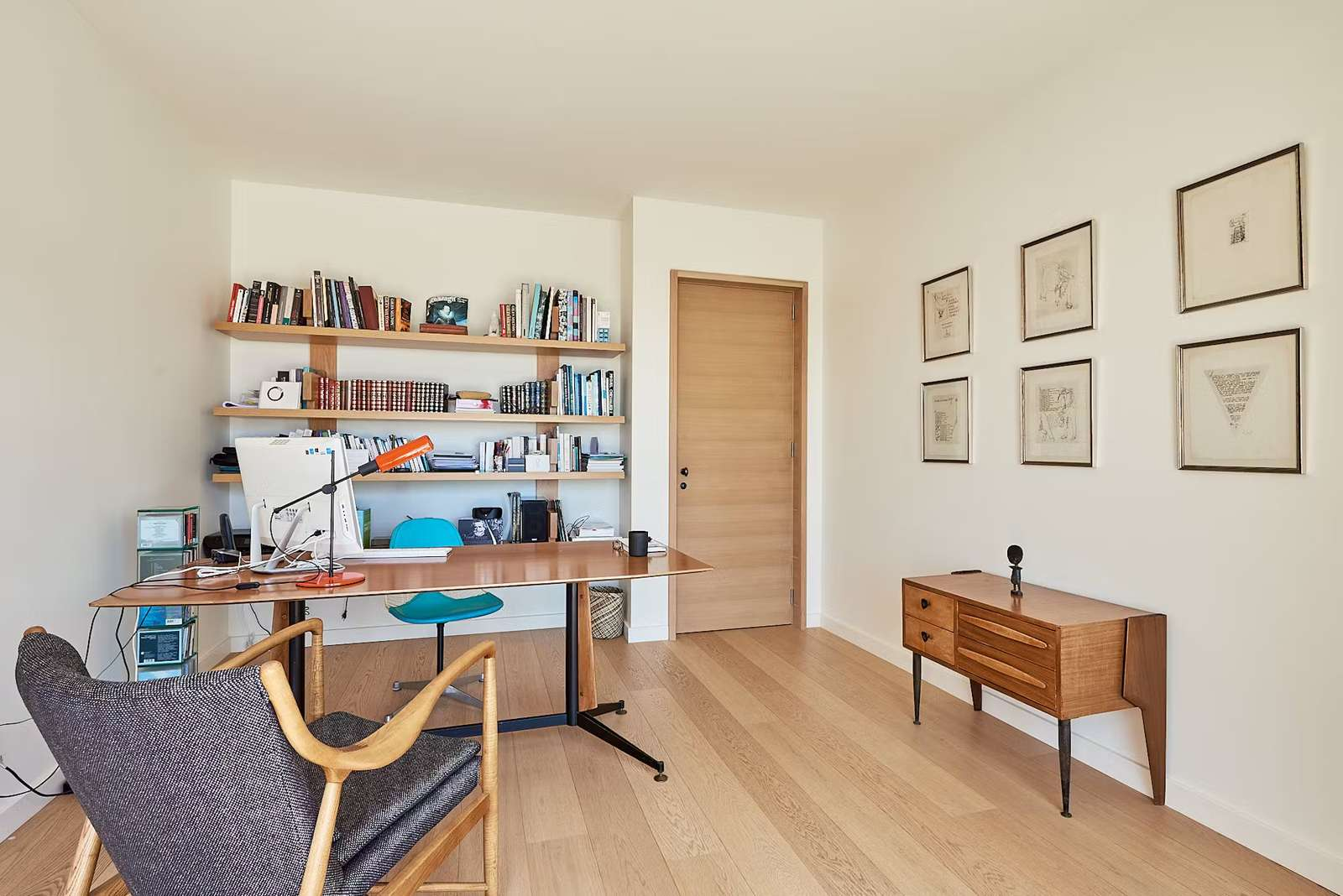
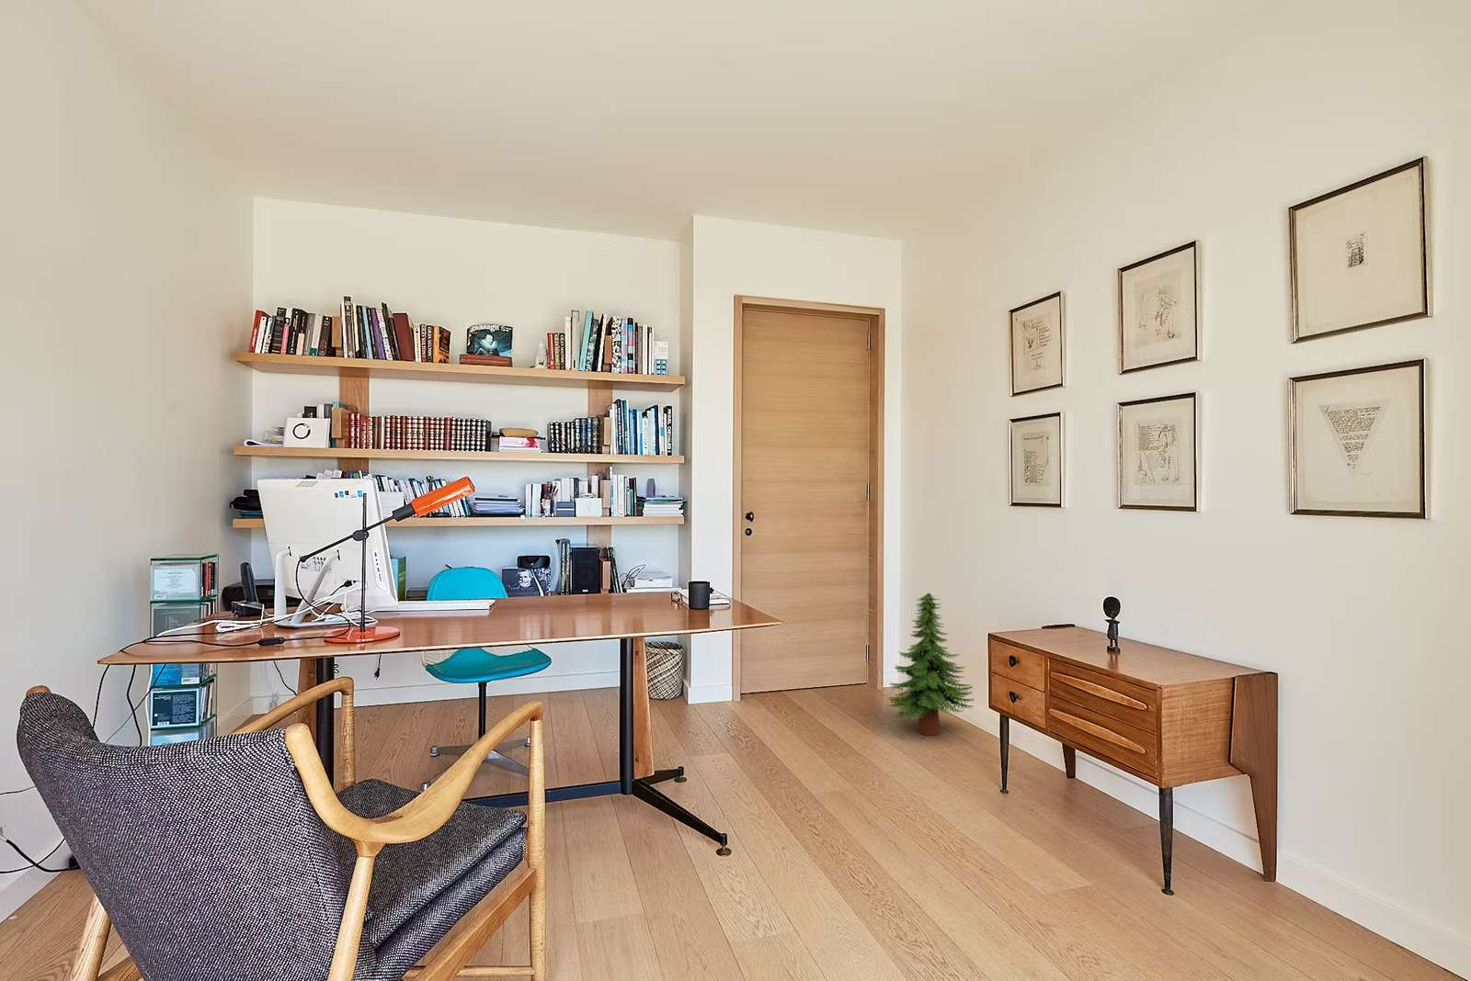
+ tree (930, 662)
